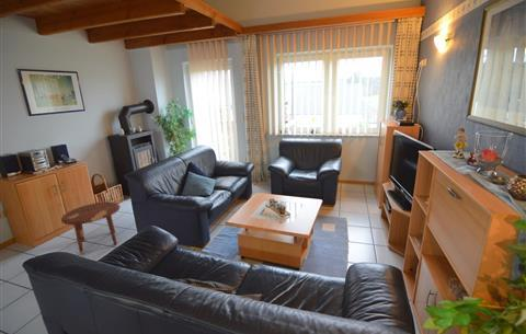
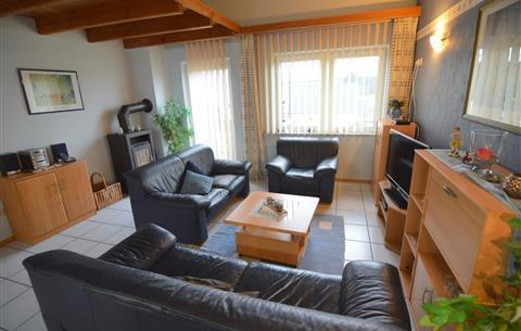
- side table (92, 221)
